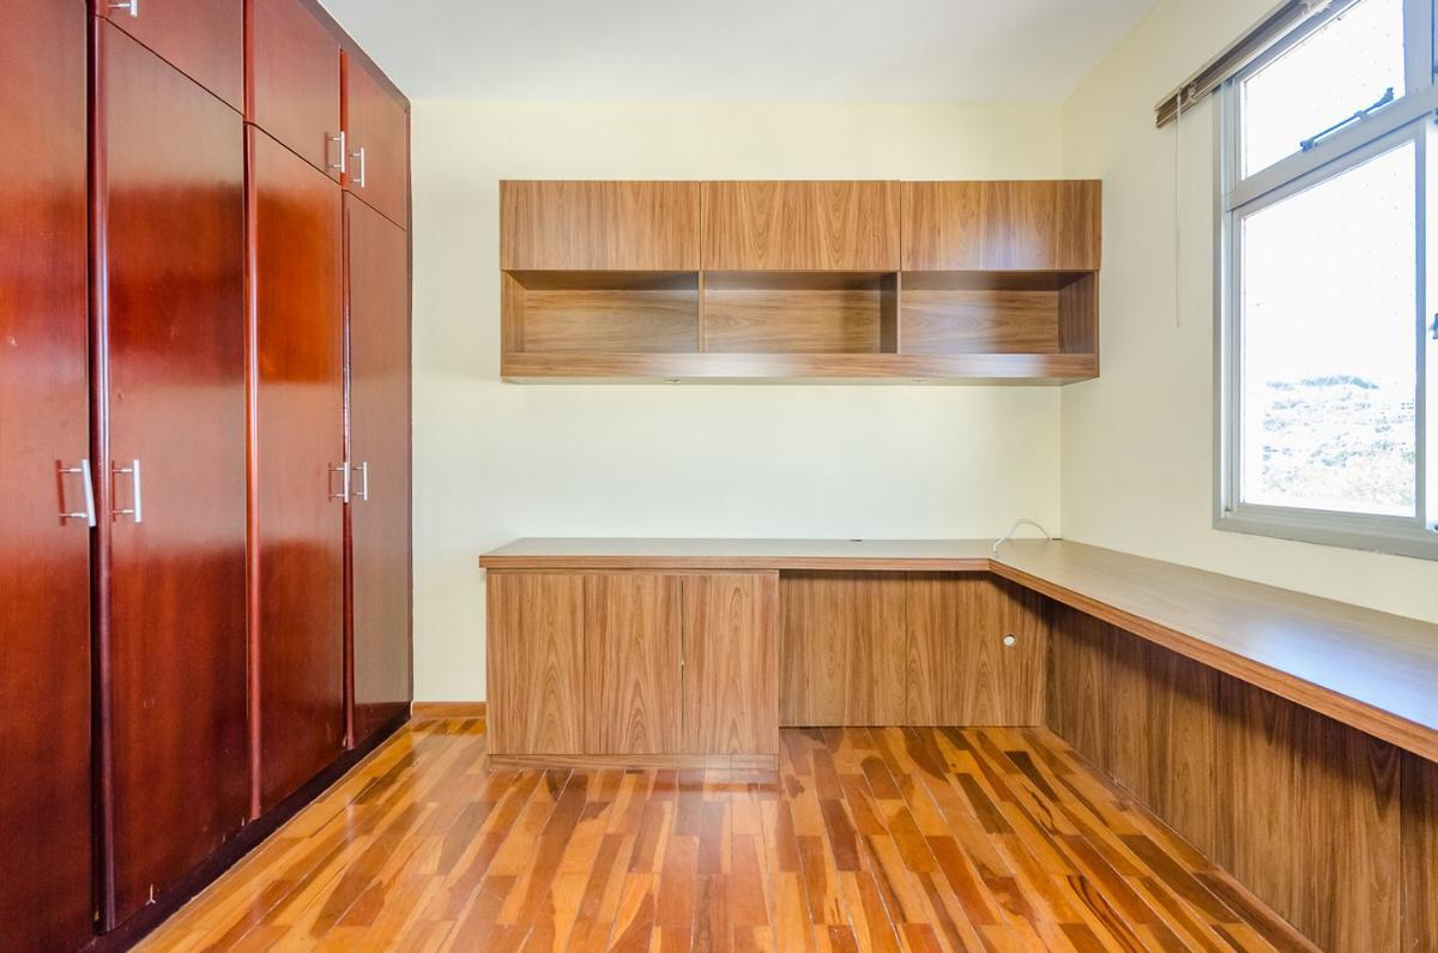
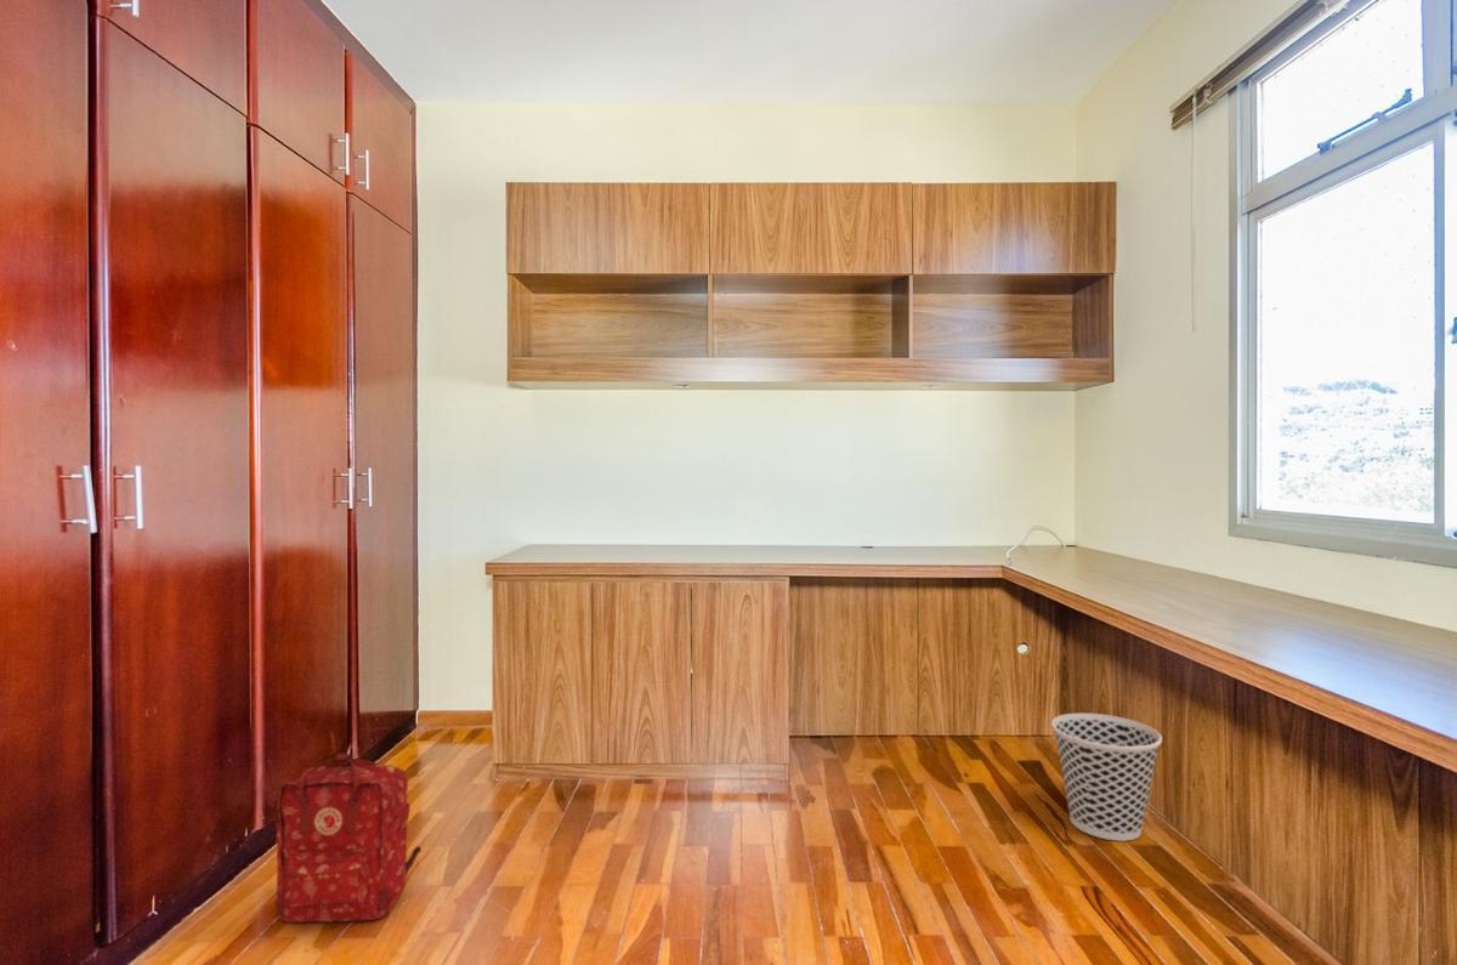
+ backpack (345, 825)
+ wastebasket (1105, 777)
